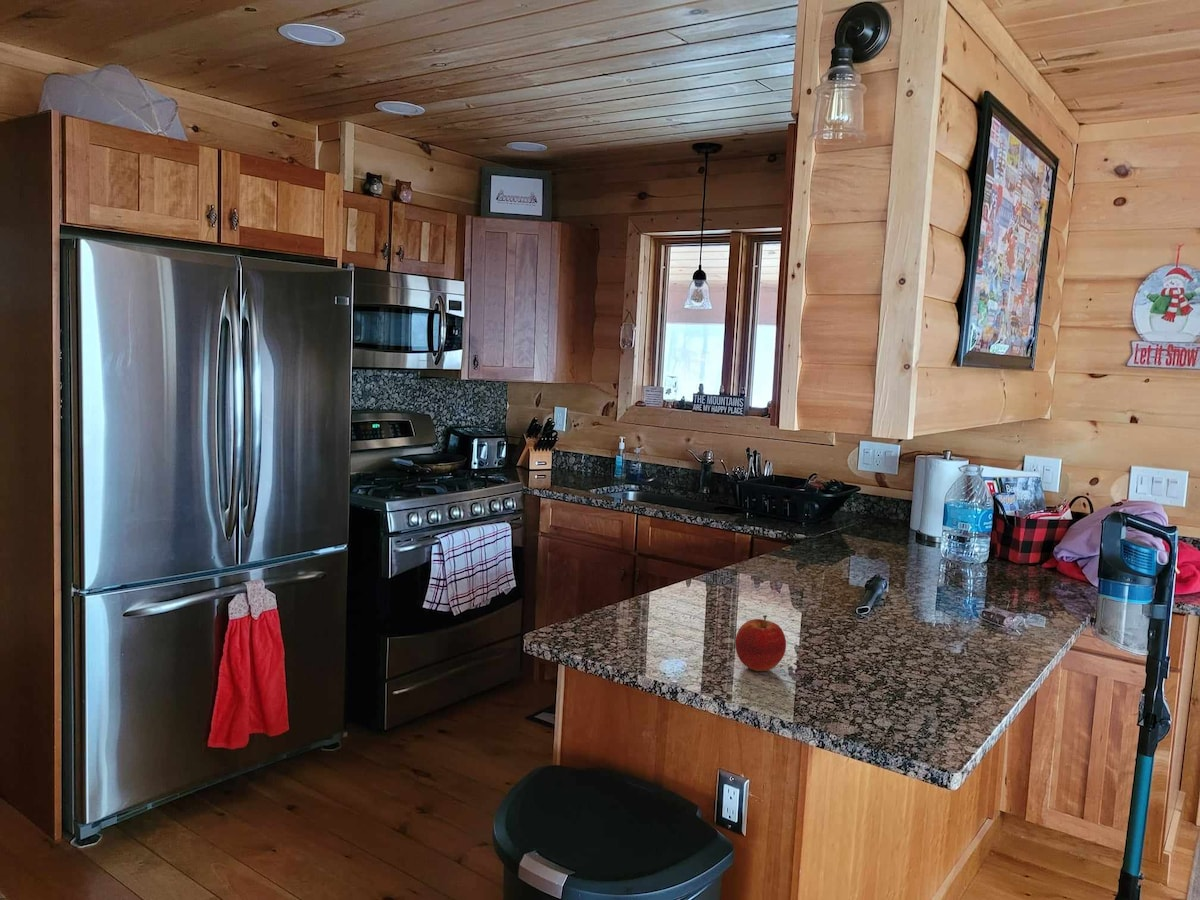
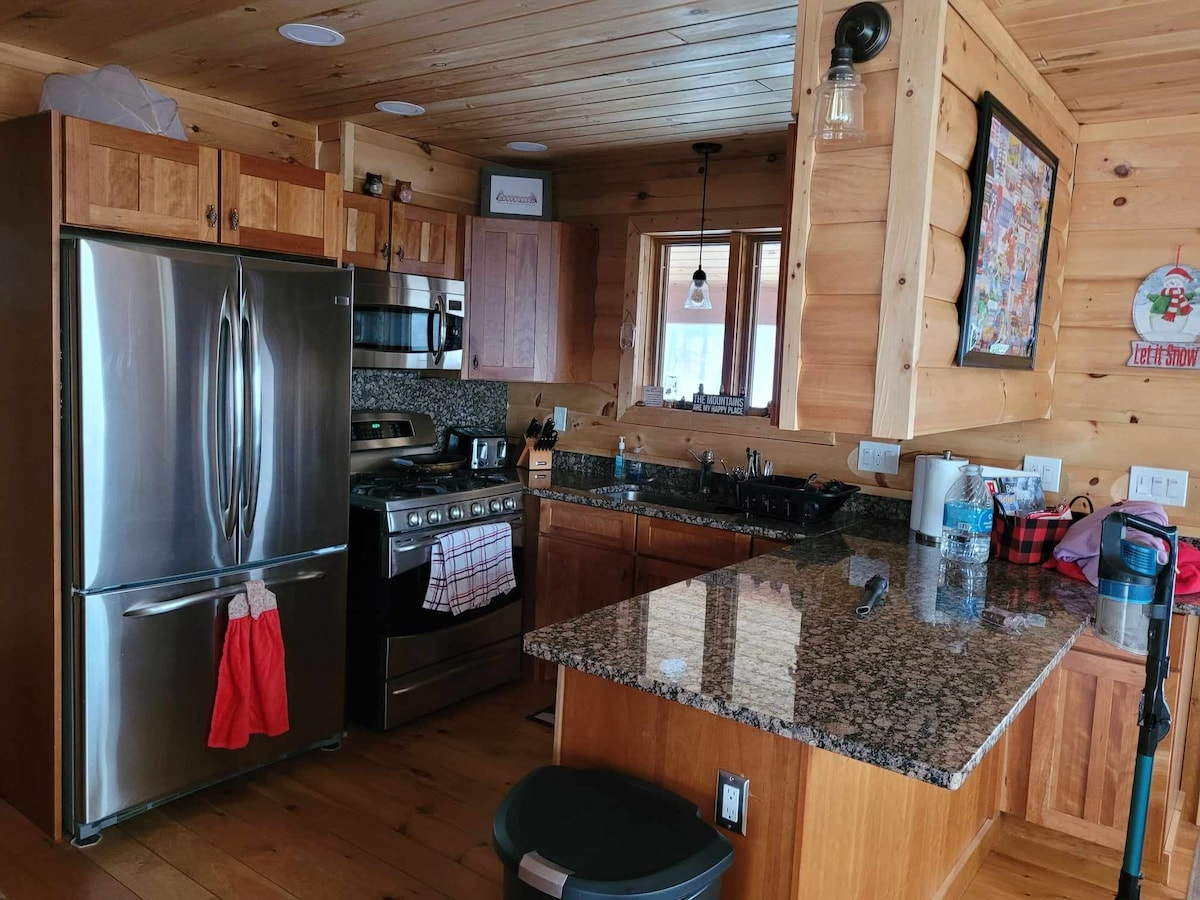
- apple (760, 641)
